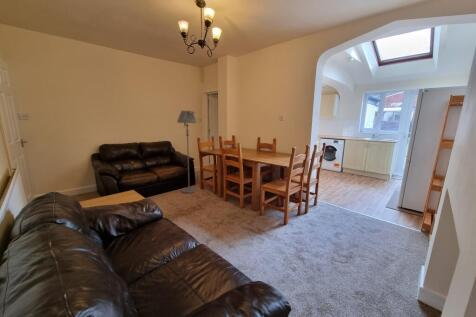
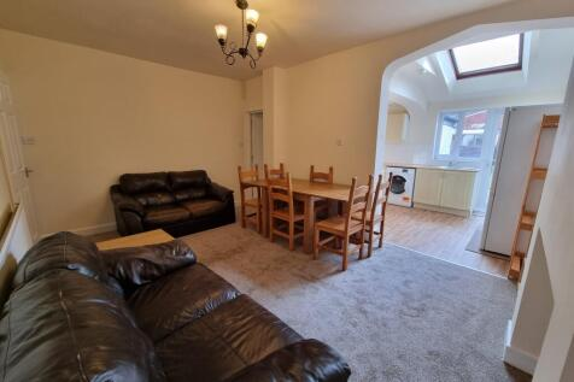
- floor lamp (187, 152)
